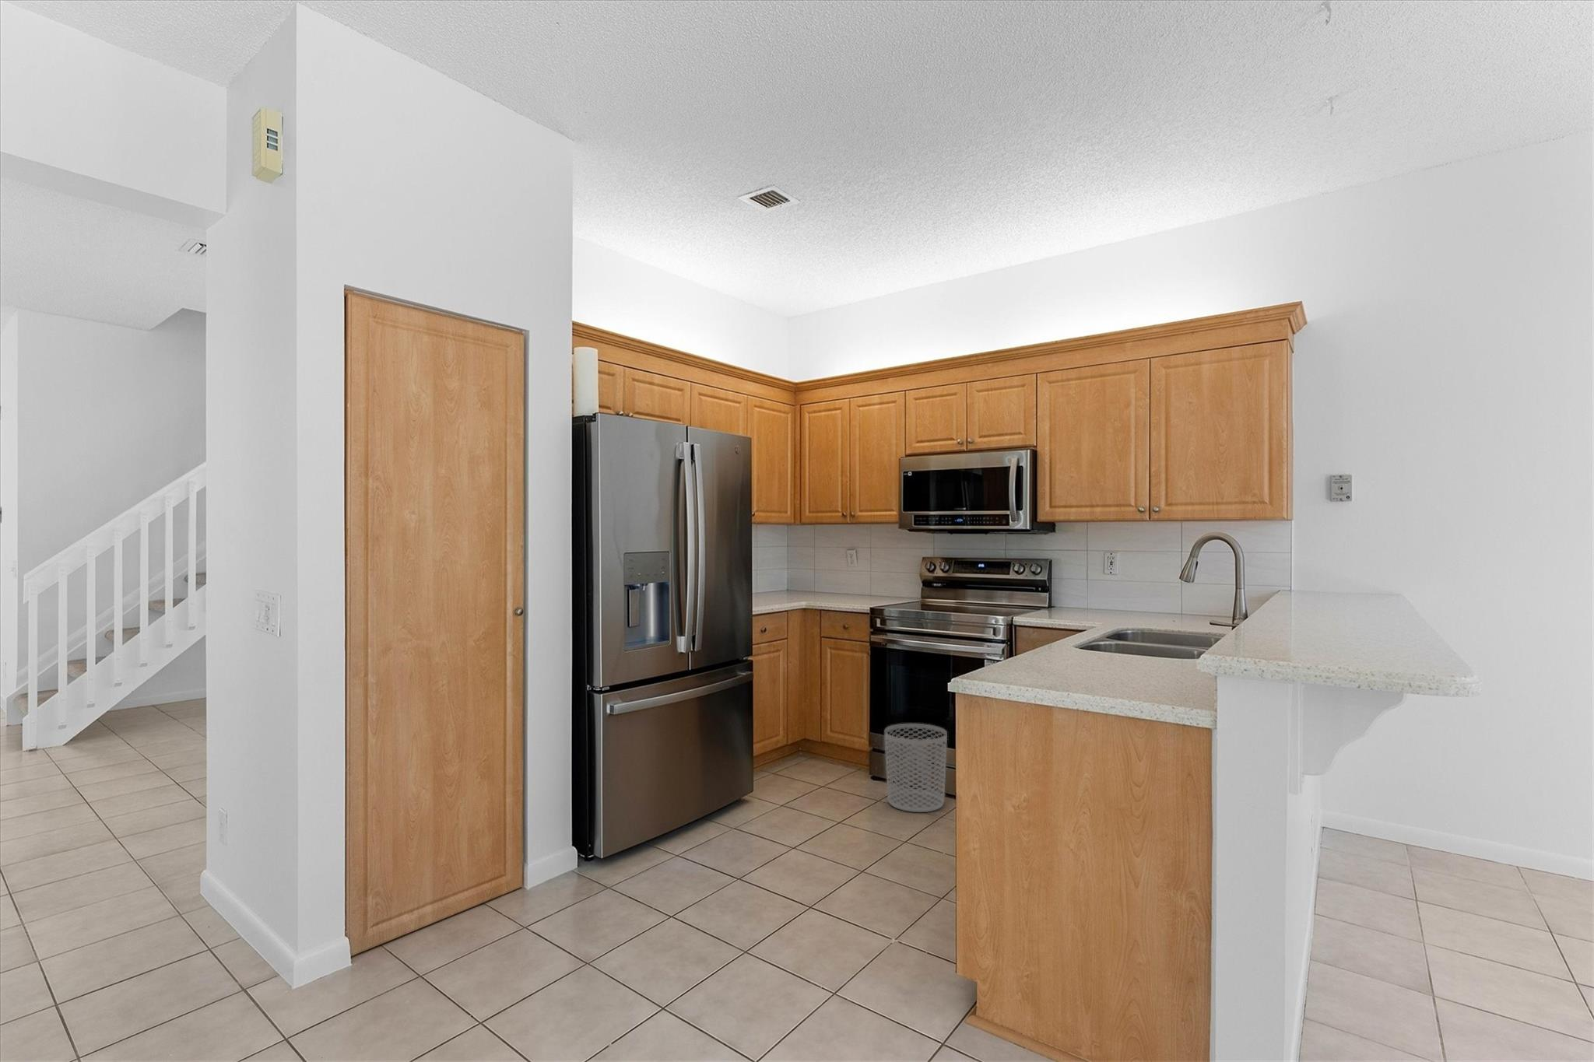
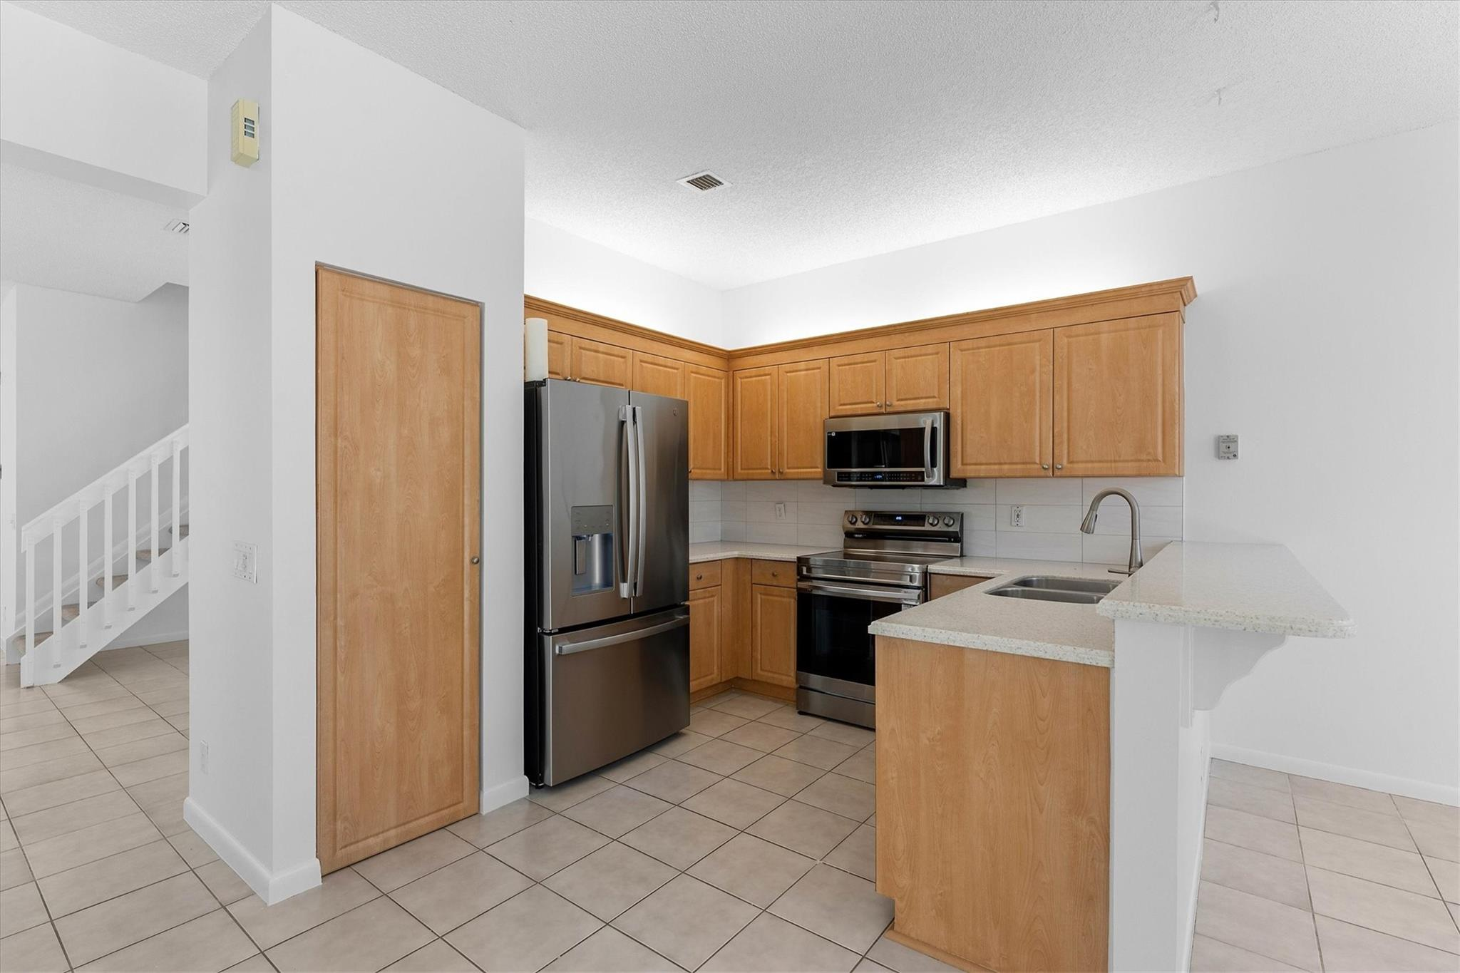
- waste bin (915, 767)
